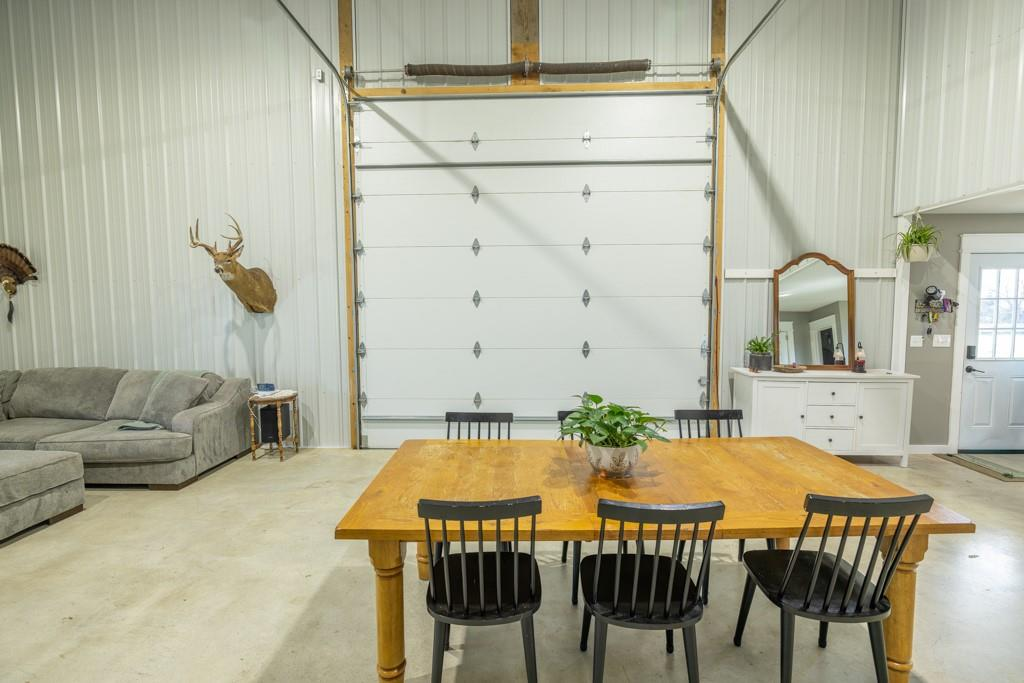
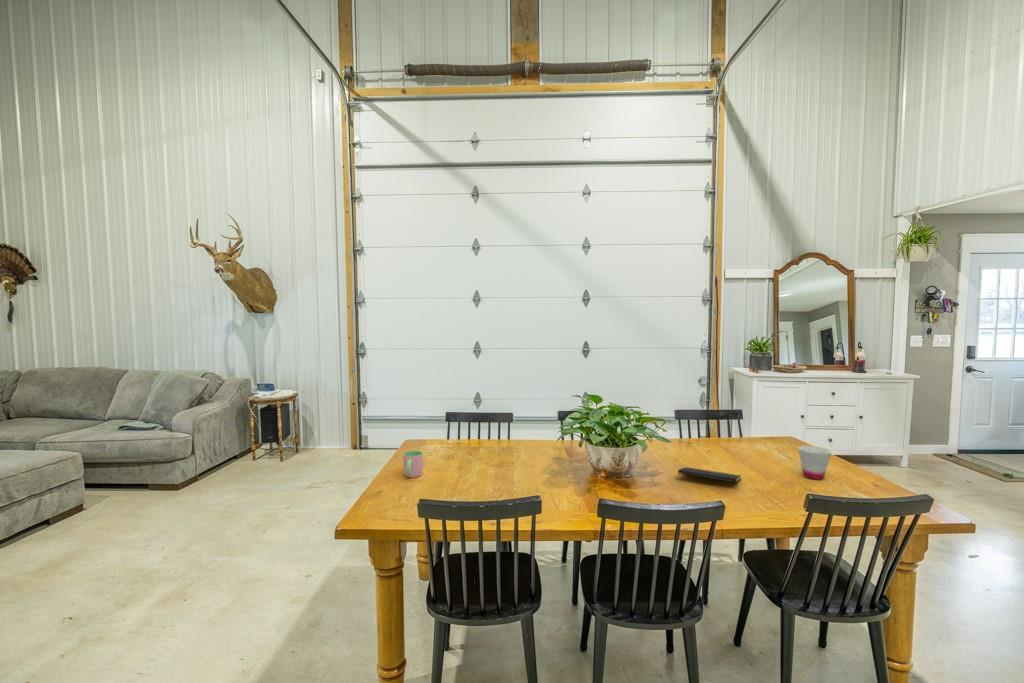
+ notepad (709, 474)
+ cup (814, 463)
+ cup (412, 465)
